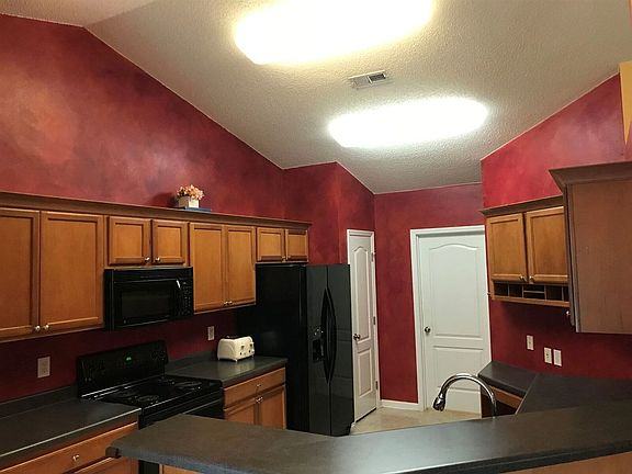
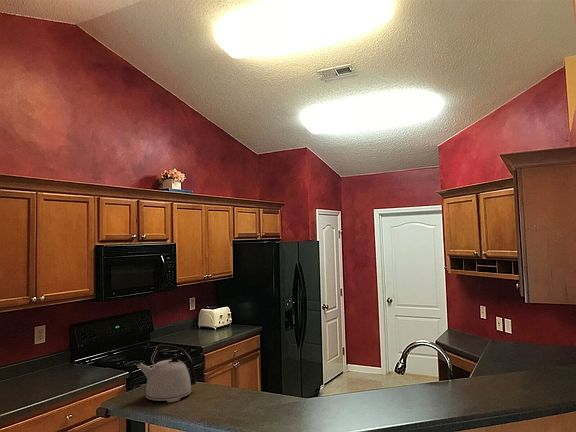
+ kettle (167, 369)
